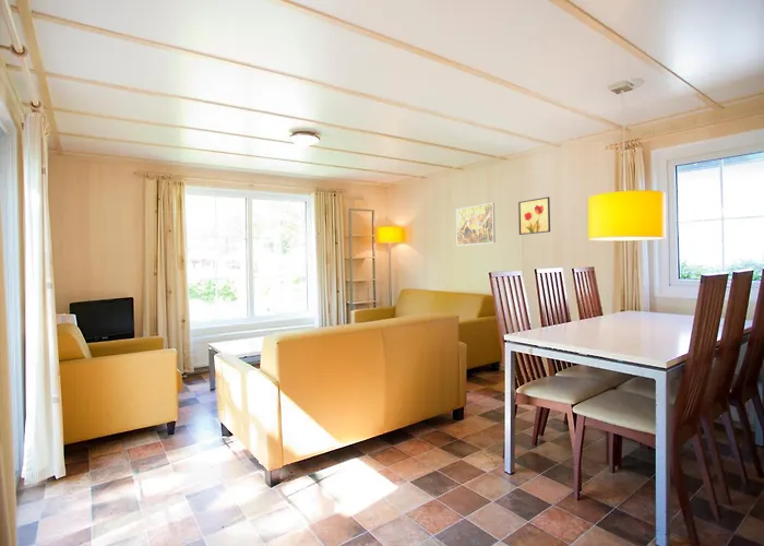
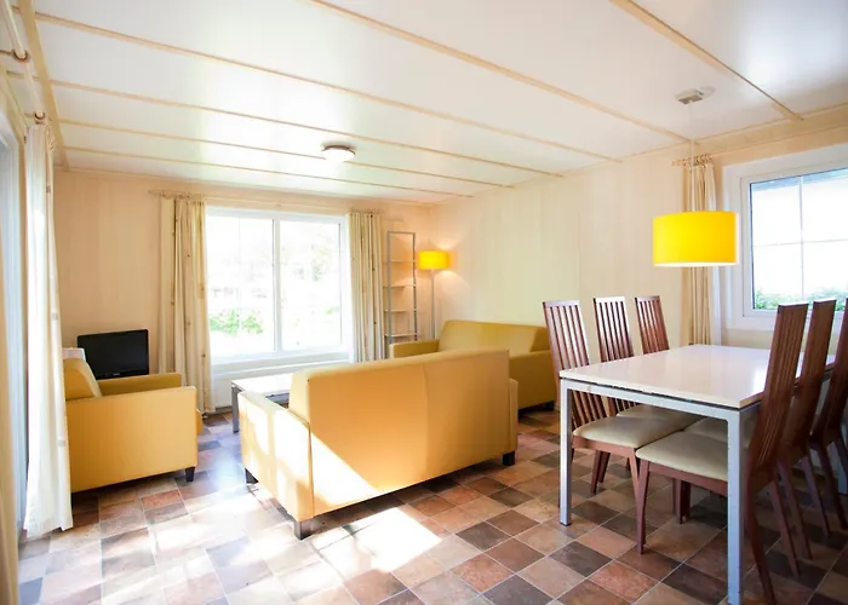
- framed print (475, 225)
- wall art (534, 216)
